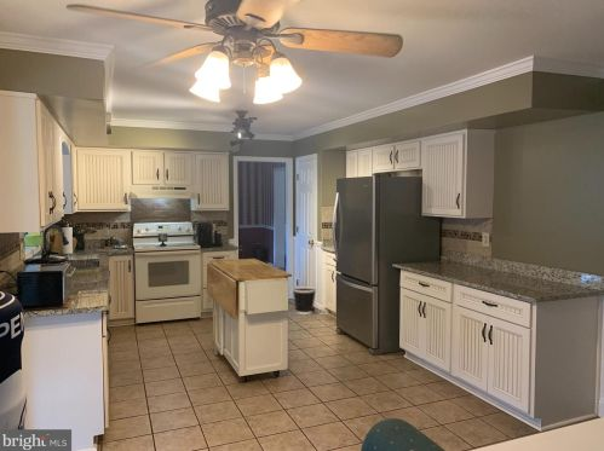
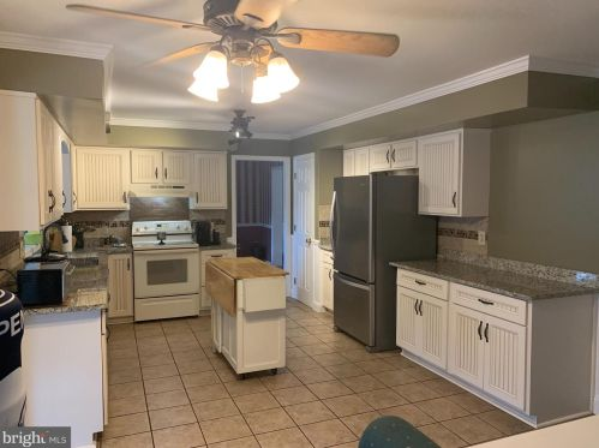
- wastebasket (304, 300)
